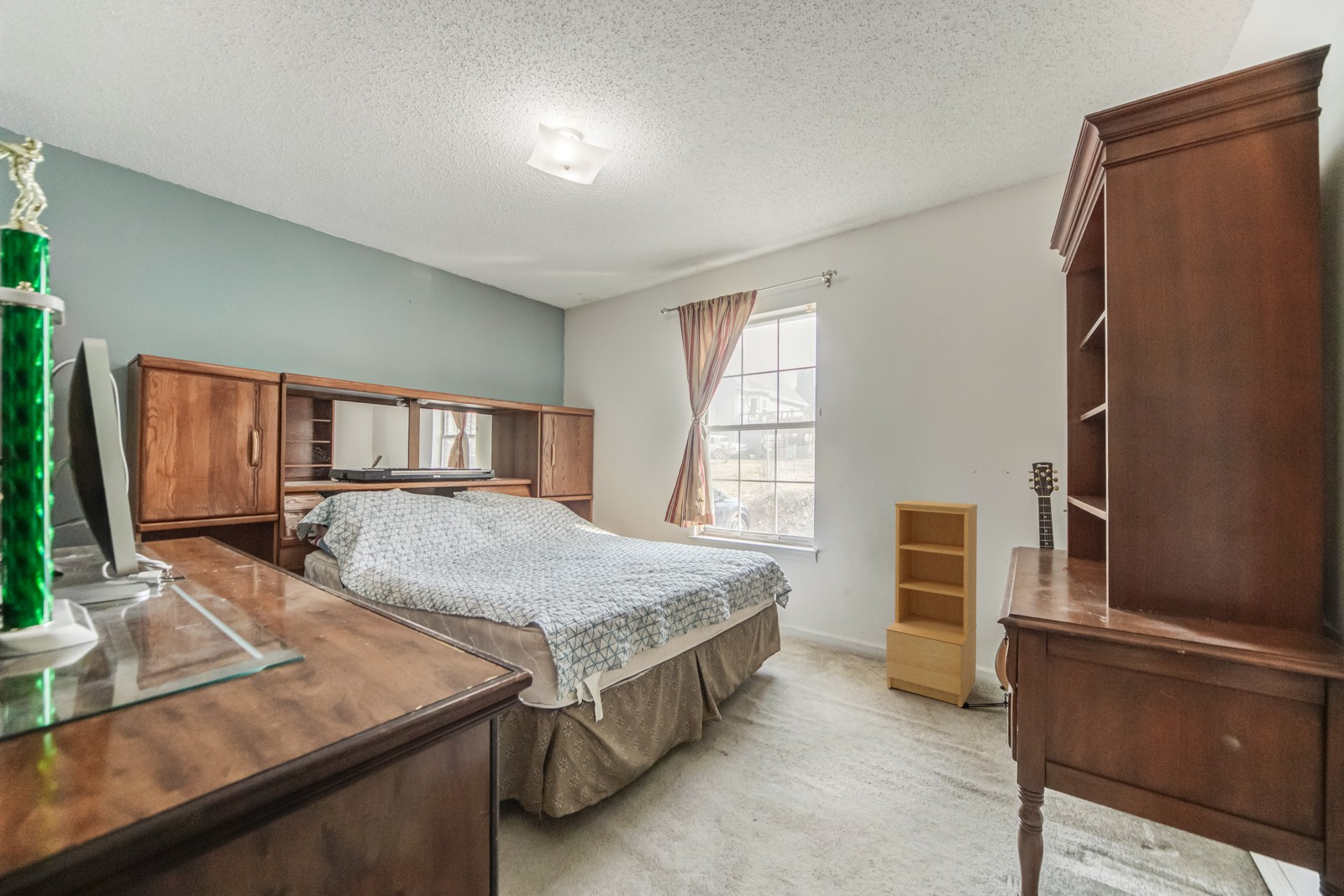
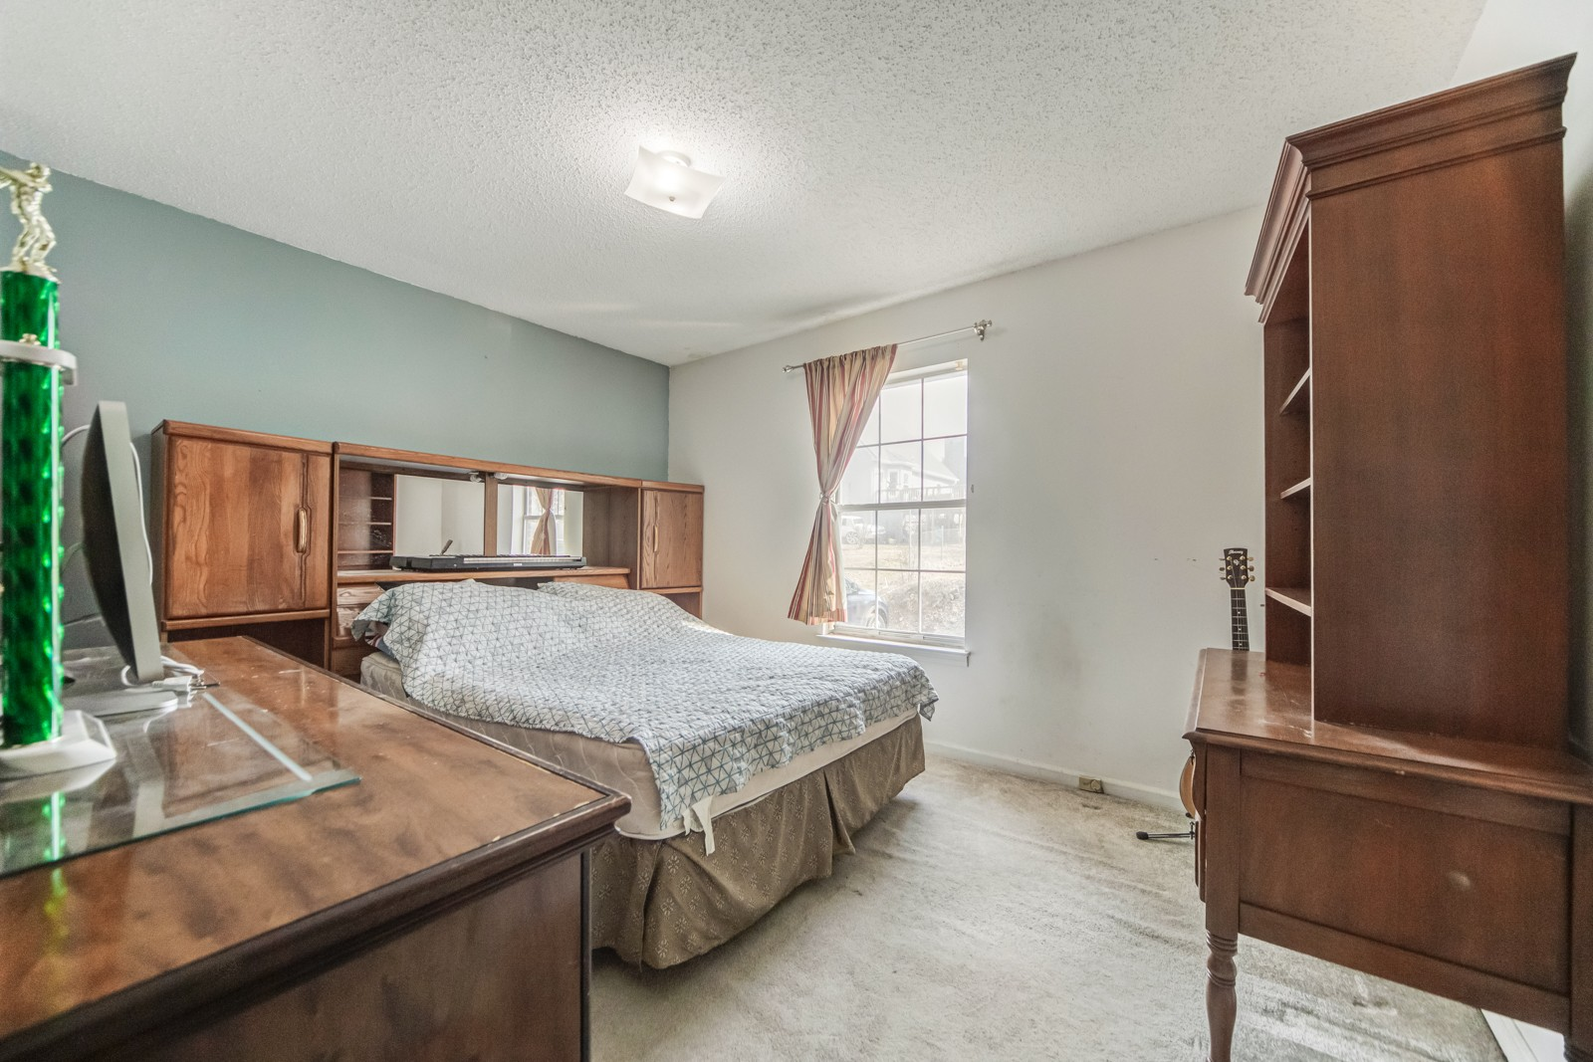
- bookshelf (932, 594)
